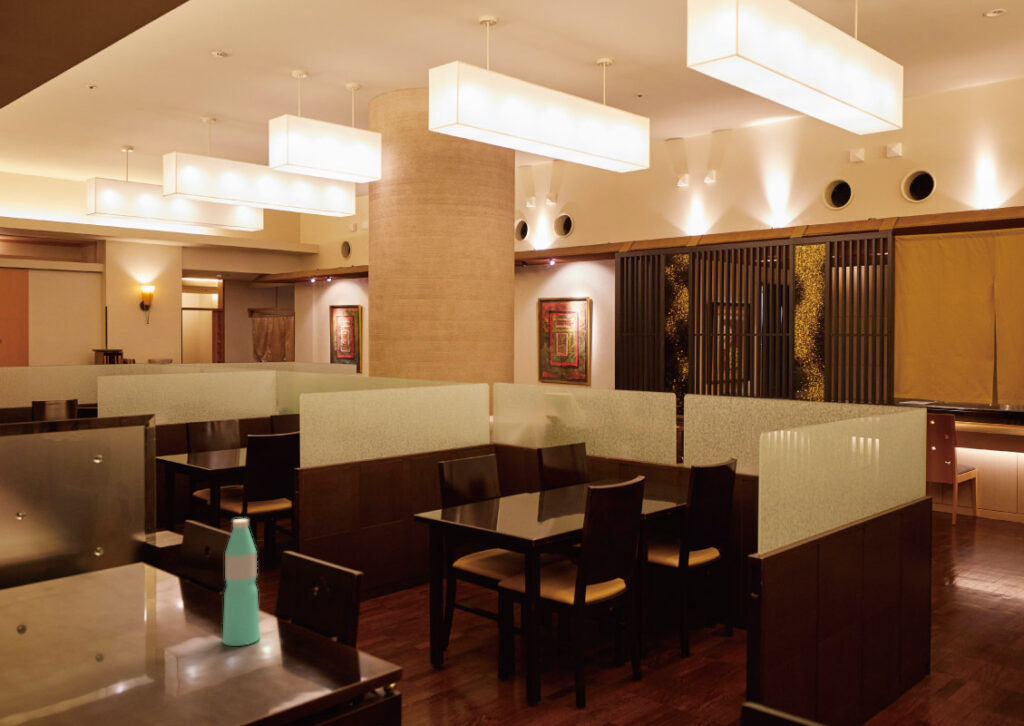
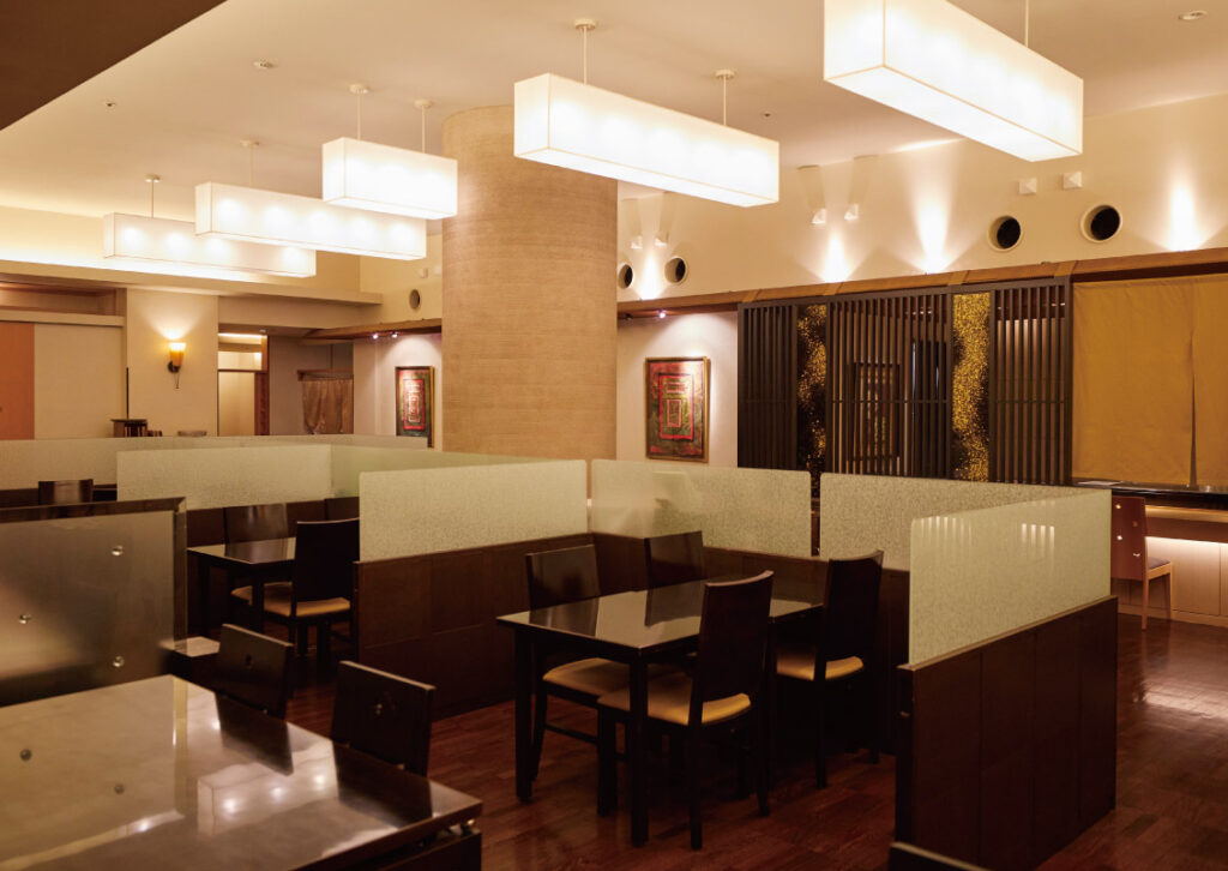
- water bottle (241, 579)
